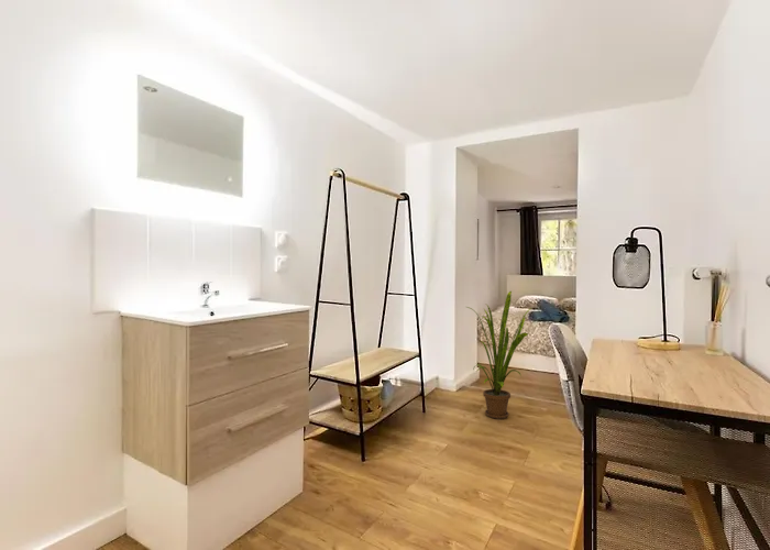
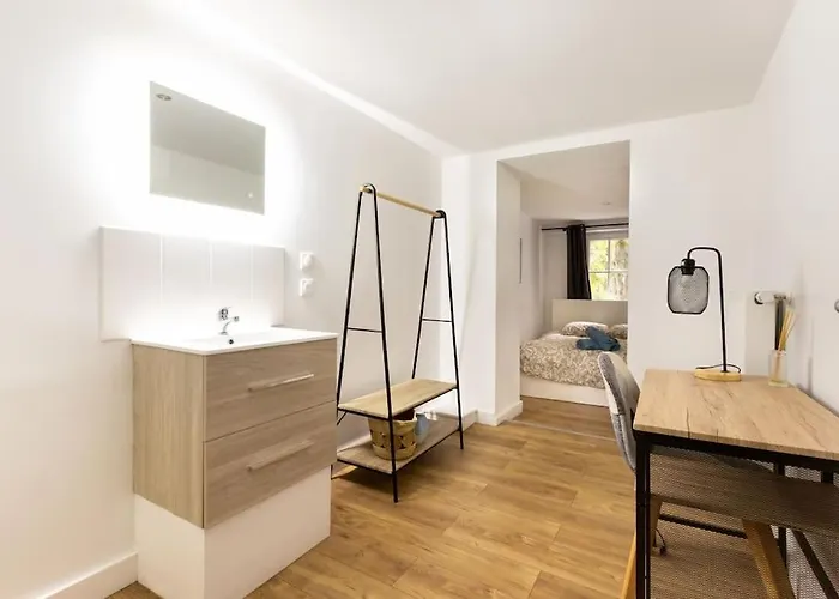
- house plant (496, 352)
